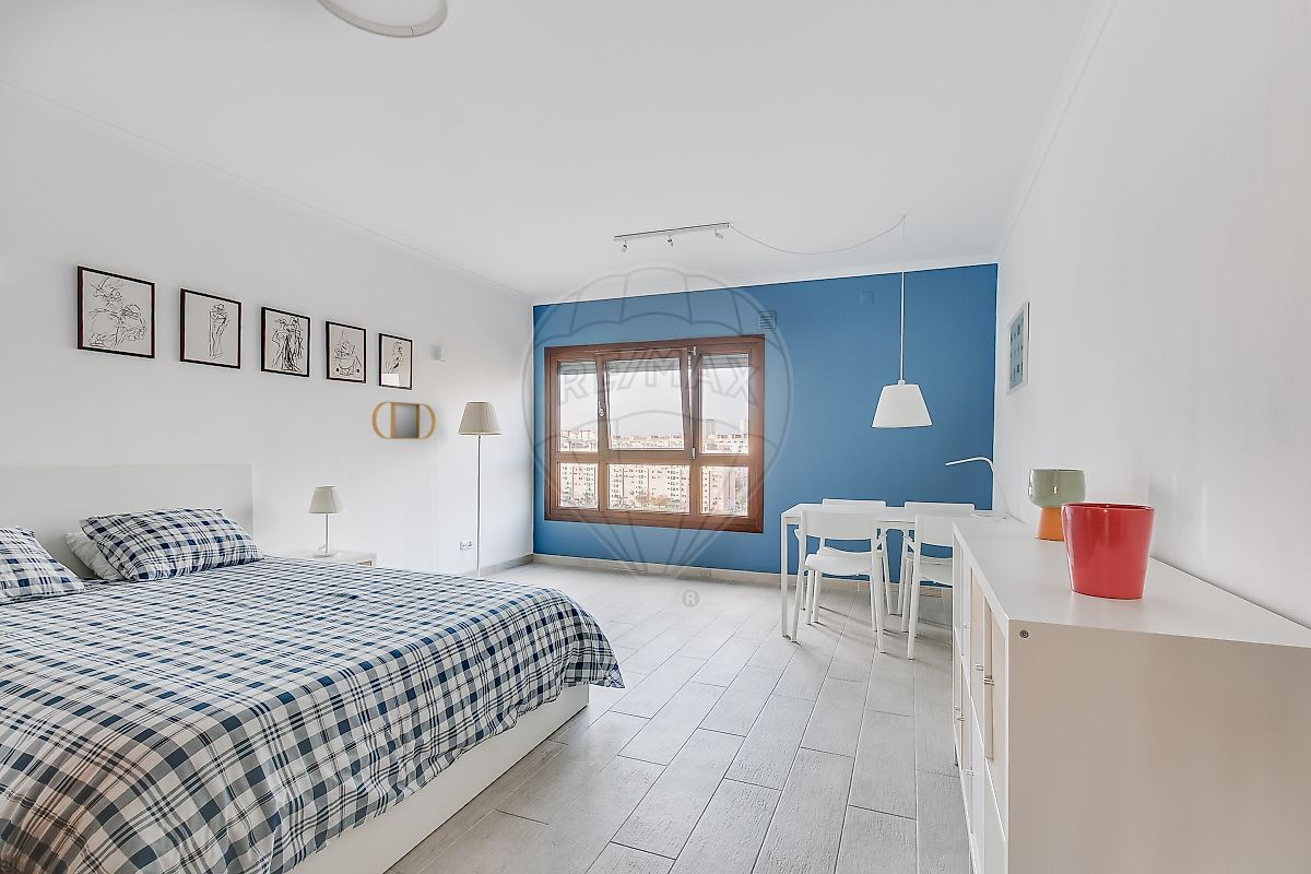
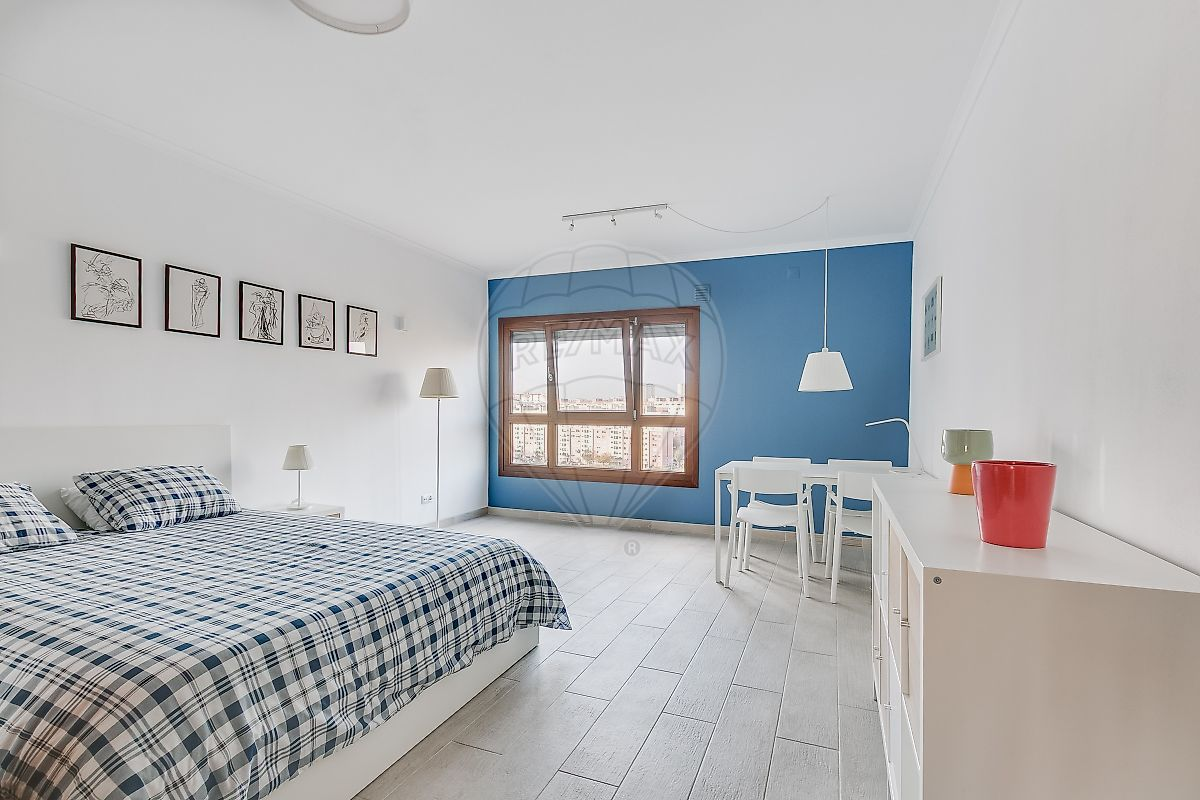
- home mirror (405, 421)
